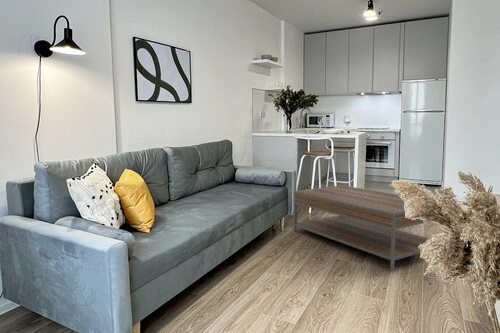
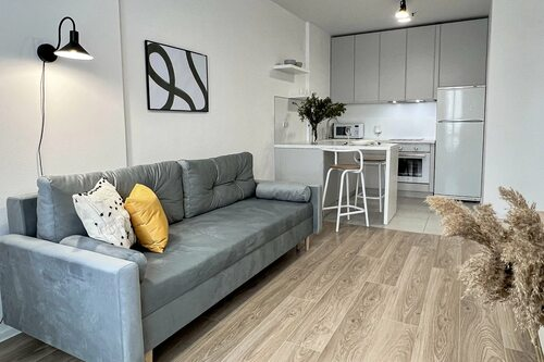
- coffee table (364, 218)
